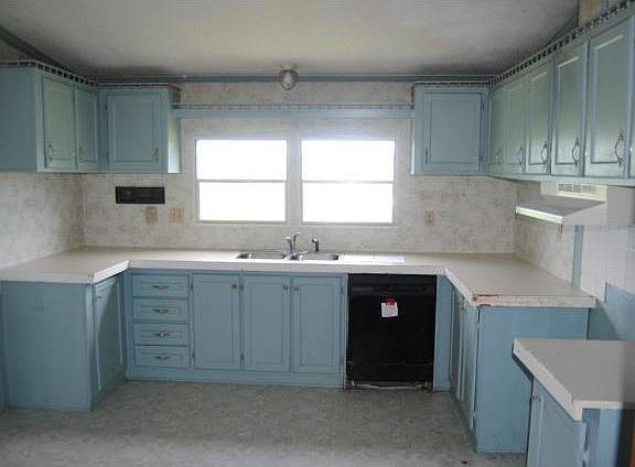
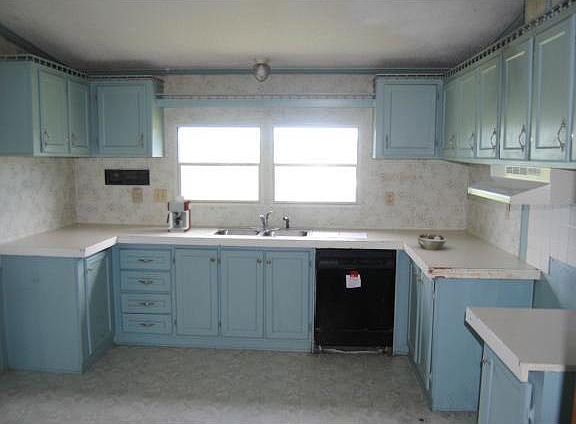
+ coffee maker (178, 213)
+ succulent planter (431, 241)
